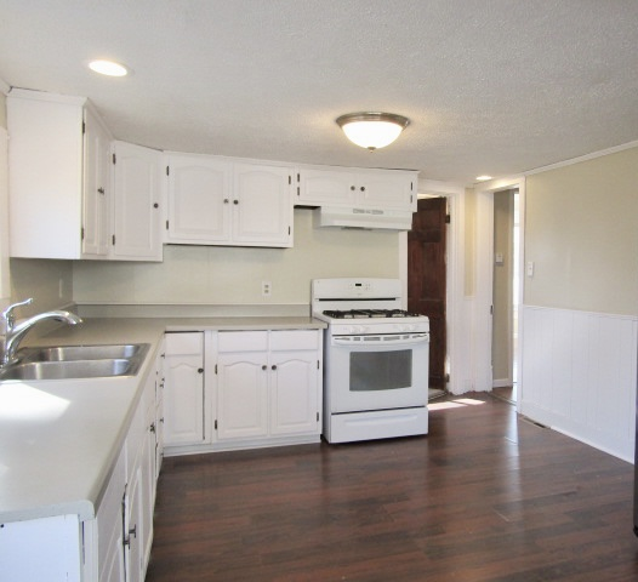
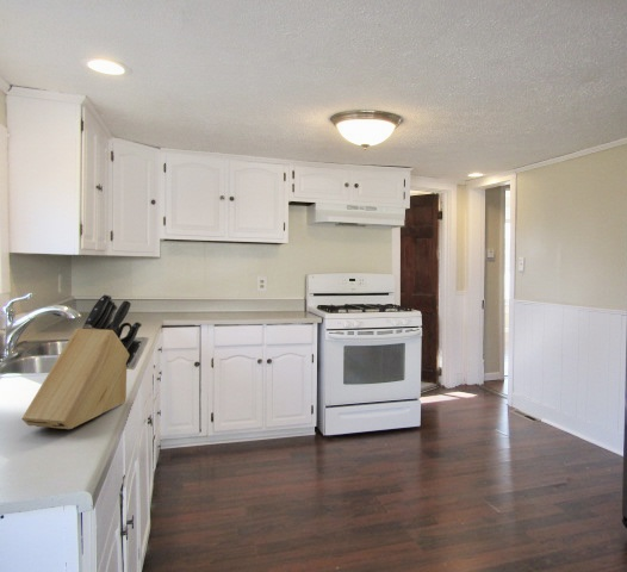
+ knife block (91, 353)
